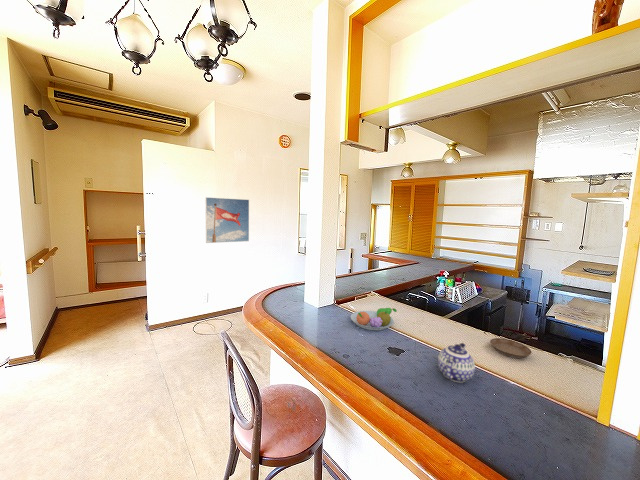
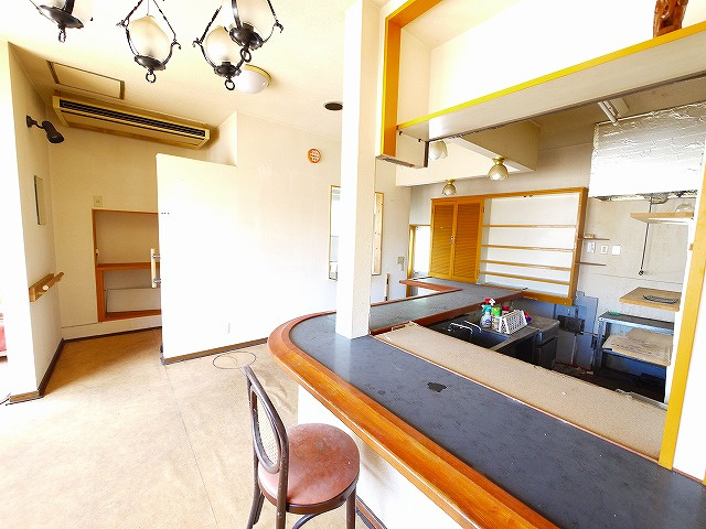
- teapot (455, 360)
- fruit bowl (373, 314)
- saucer (509, 348)
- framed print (228, 220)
